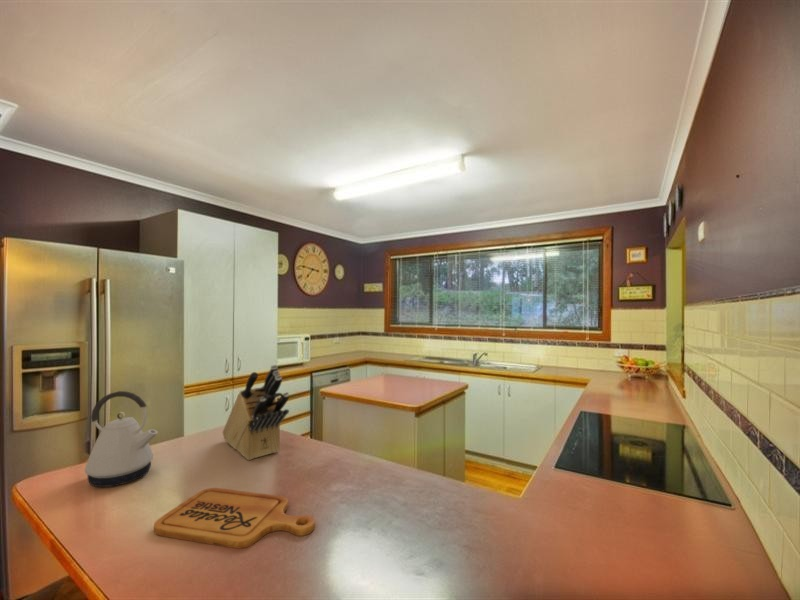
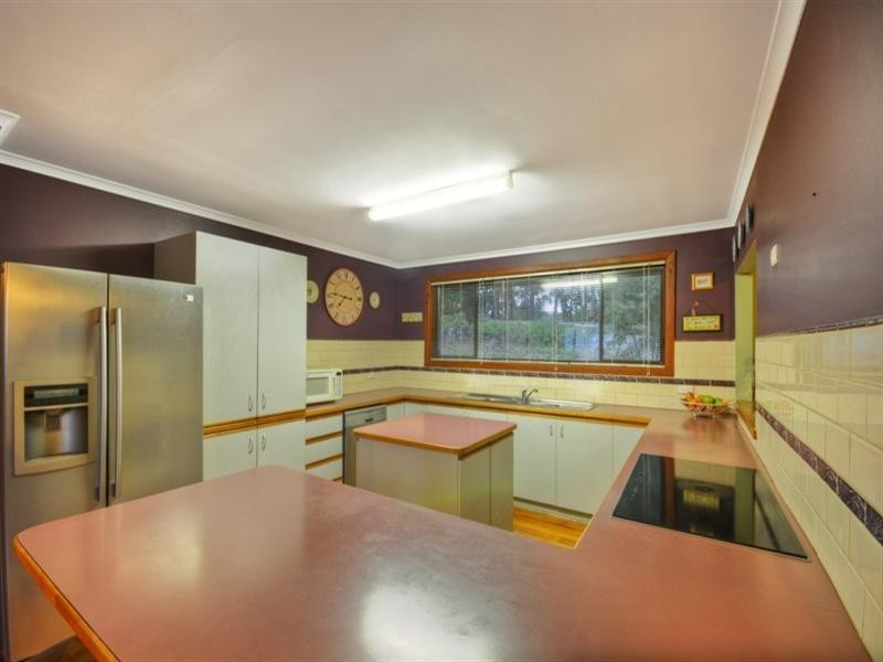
- knife block (254, 405)
- kettle (122, 434)
- cutting board (243, 517)
